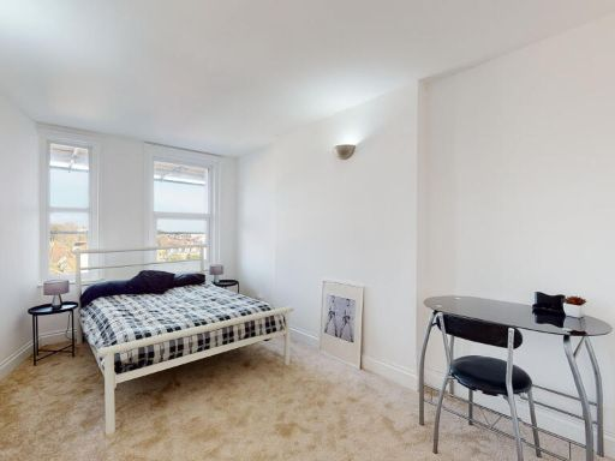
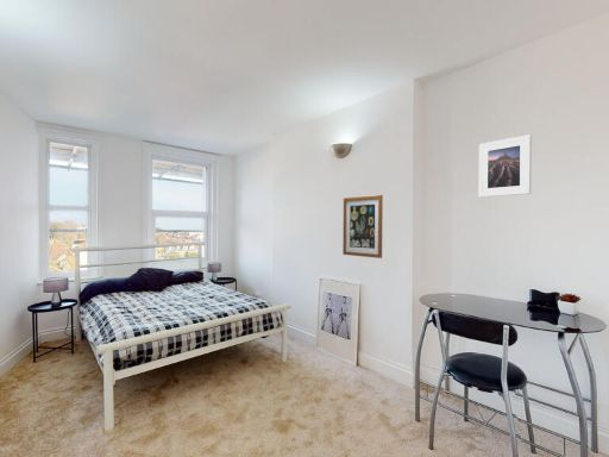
+ wall art (362, 226)
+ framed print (503, 167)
